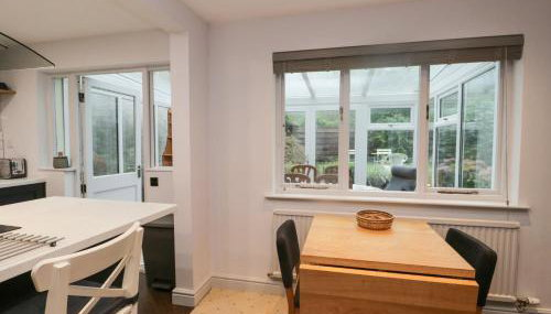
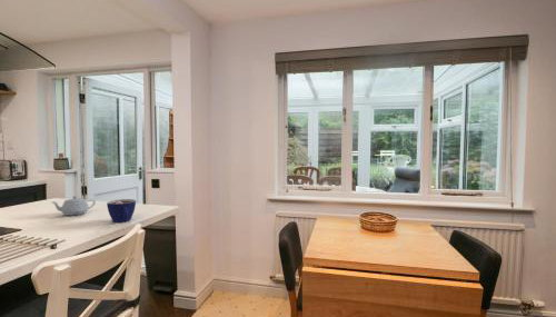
+ teapot (73, 205)
+ cup (122, 211)
